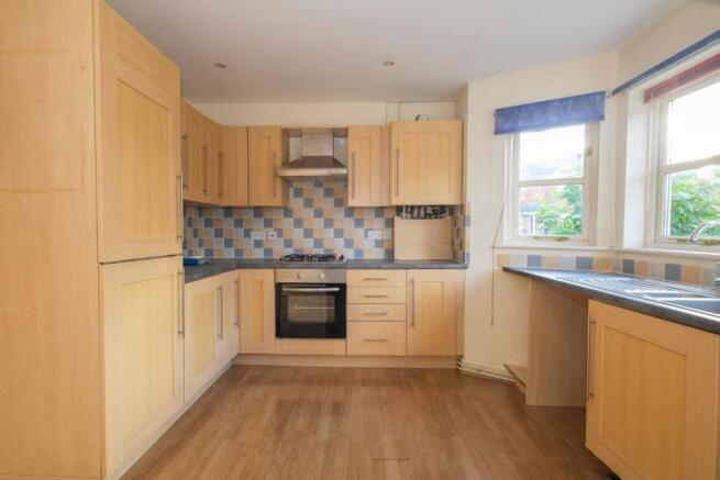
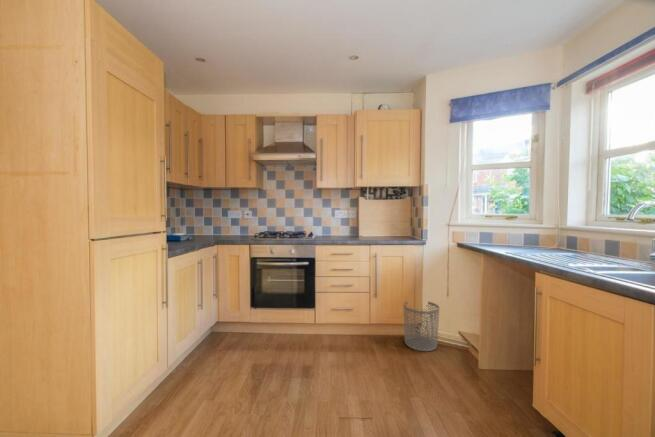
+ waste bin (420, 324)
